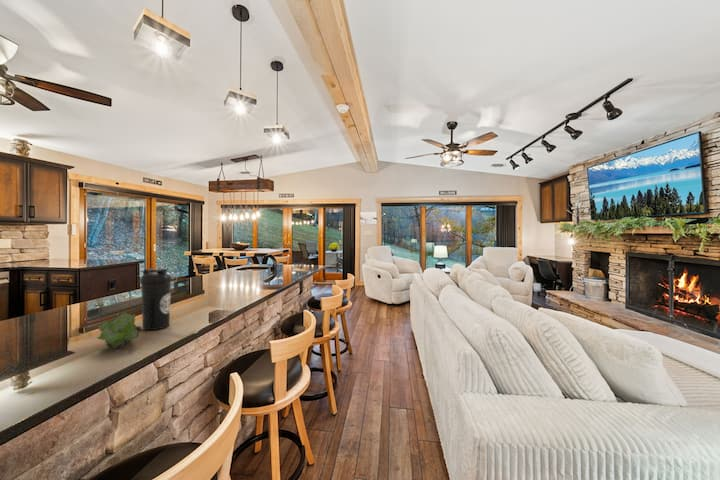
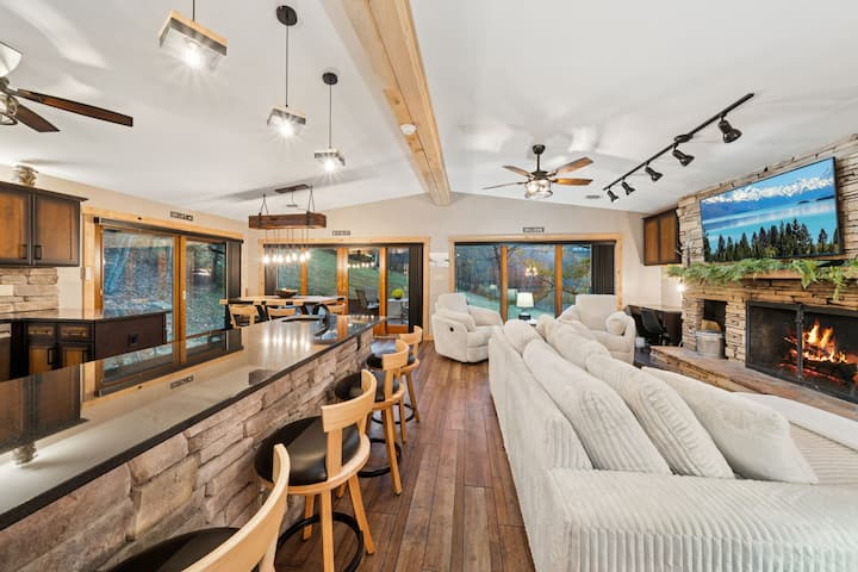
- water bottle (156, 297)
- fruit (118, 330)
